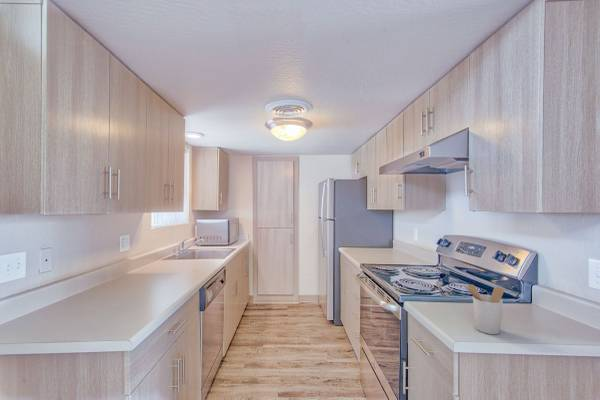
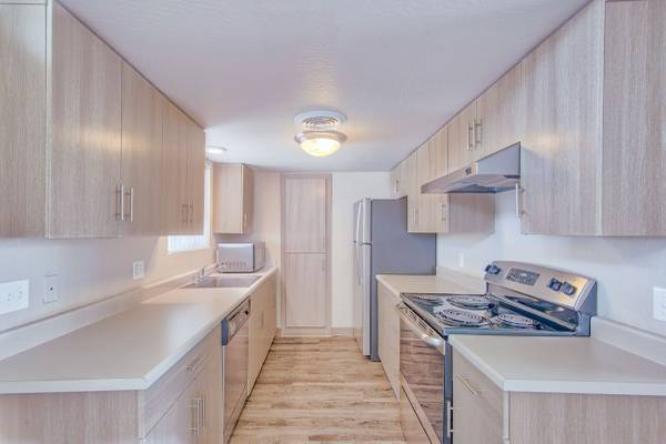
- utensil holder (481, 306)
